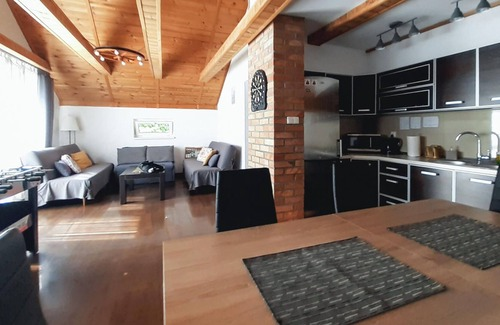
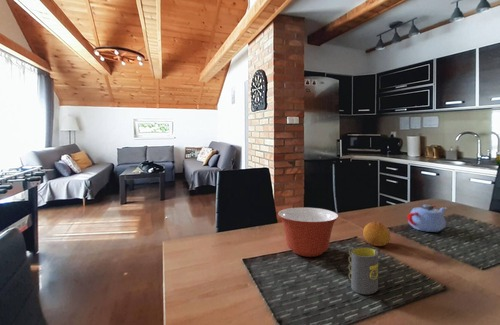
+ fruit (376, 232)
+ mug (361, 268)
+ teapot (427, 216)
+ mixing bowl (307, 232)
